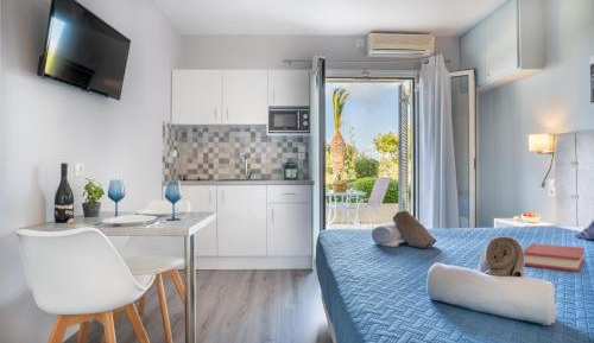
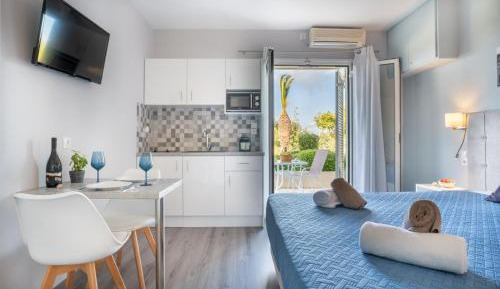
- hardback book (552, 255)
